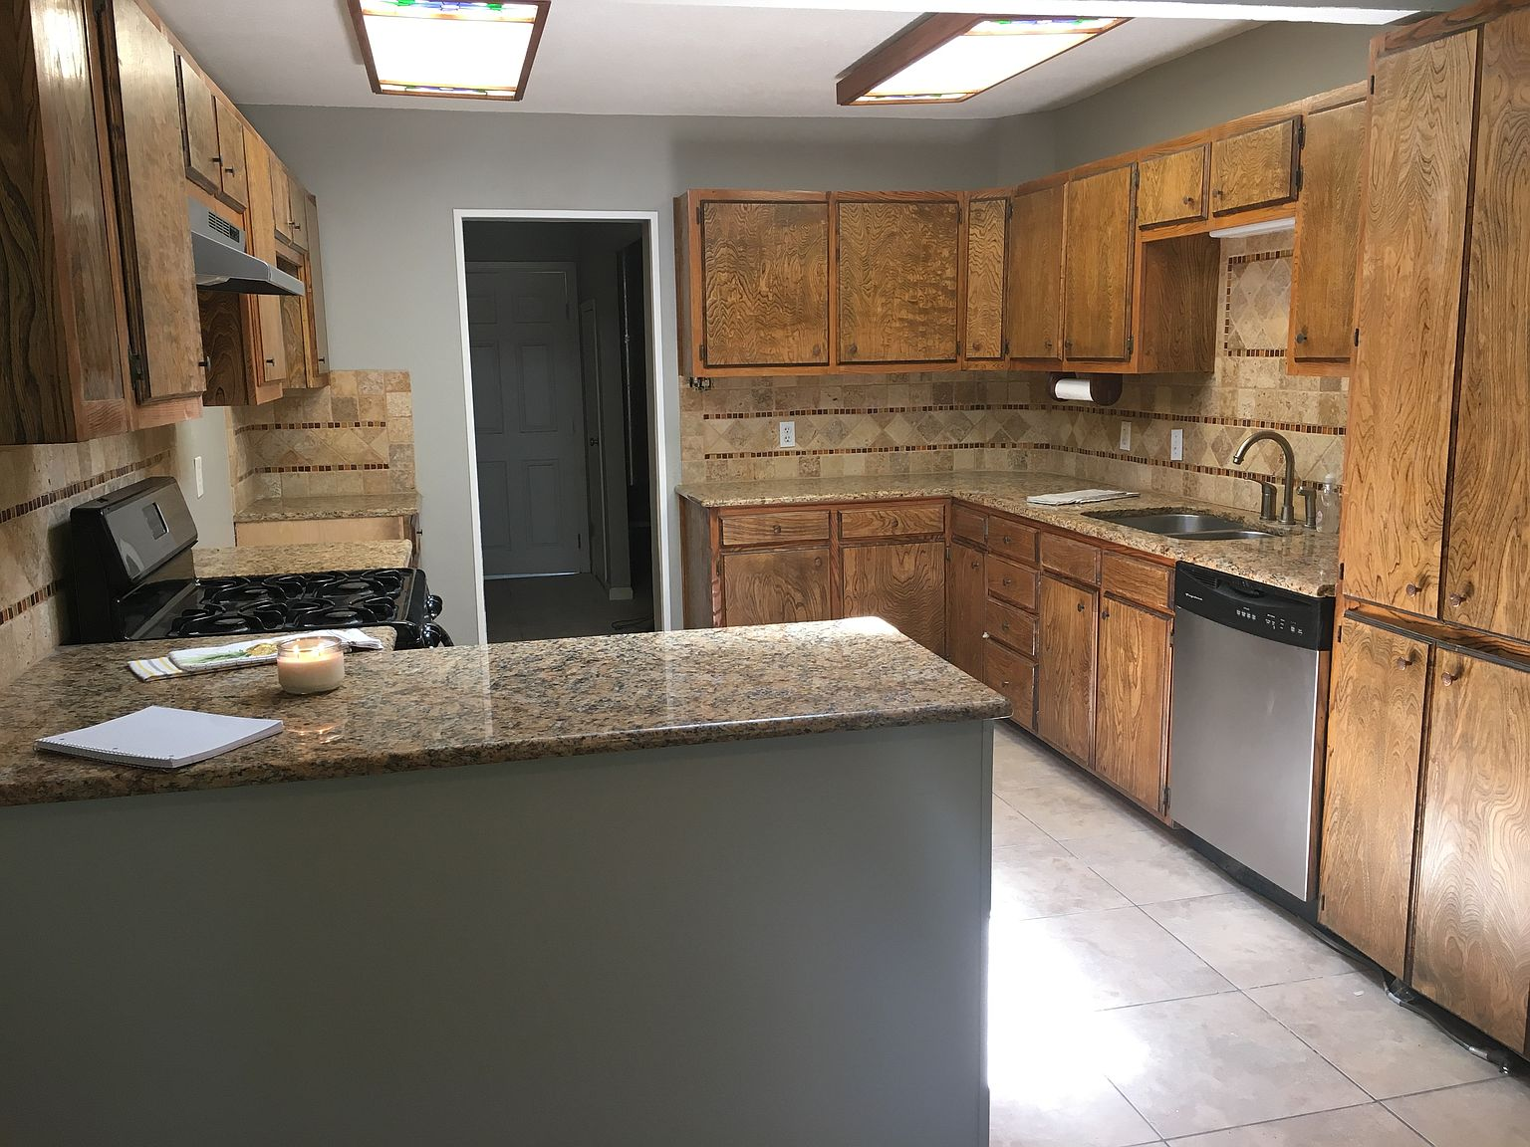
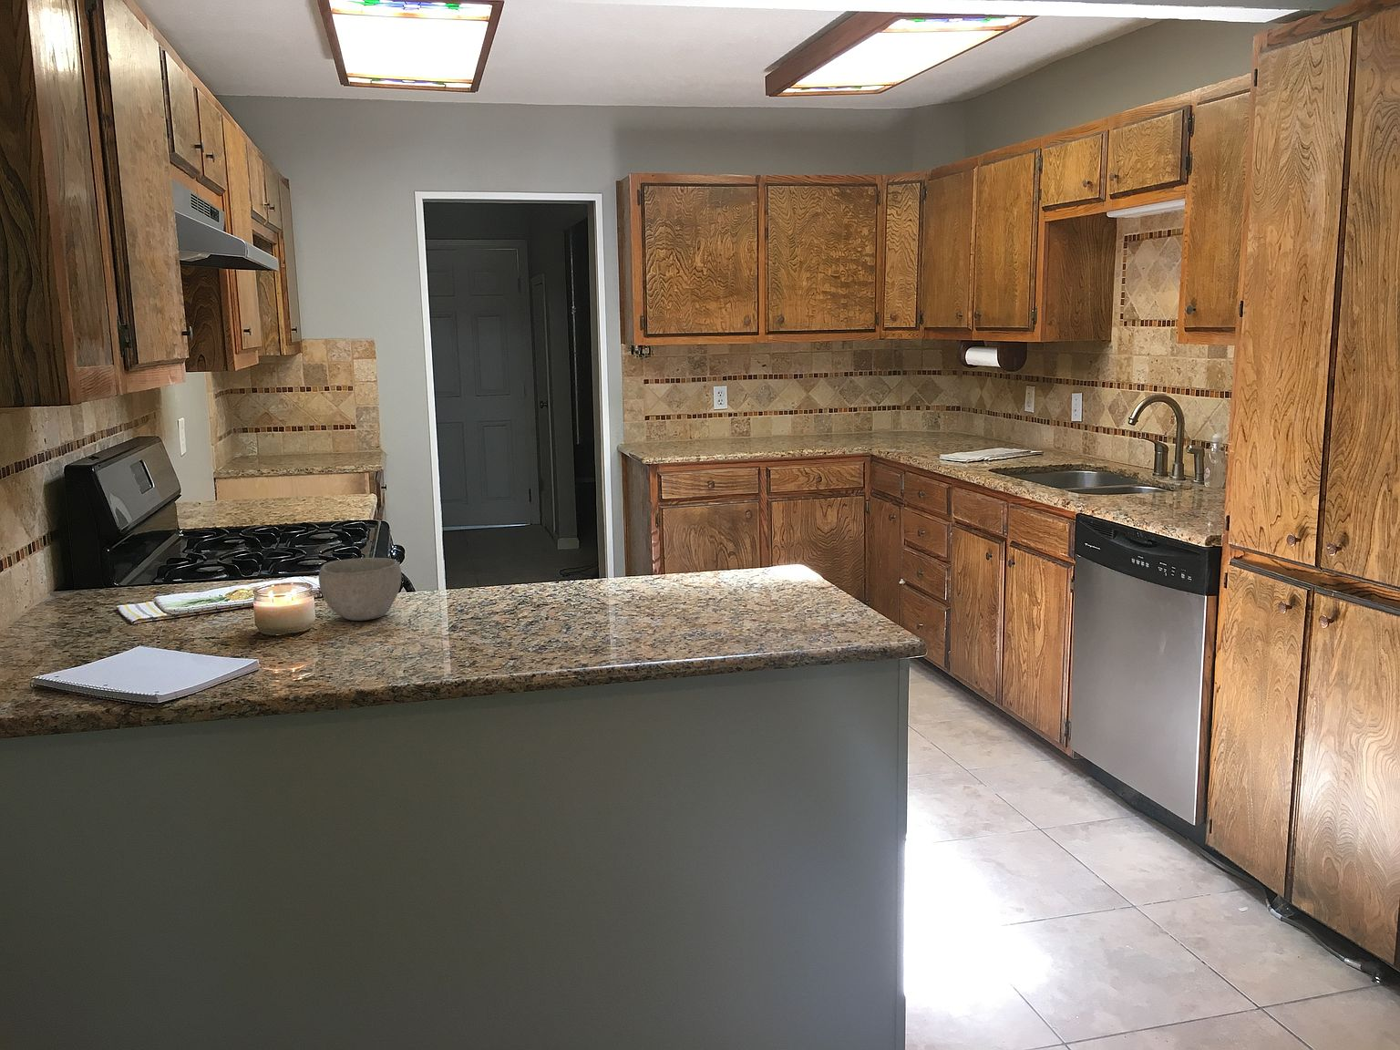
+ bowl (360, 590)
